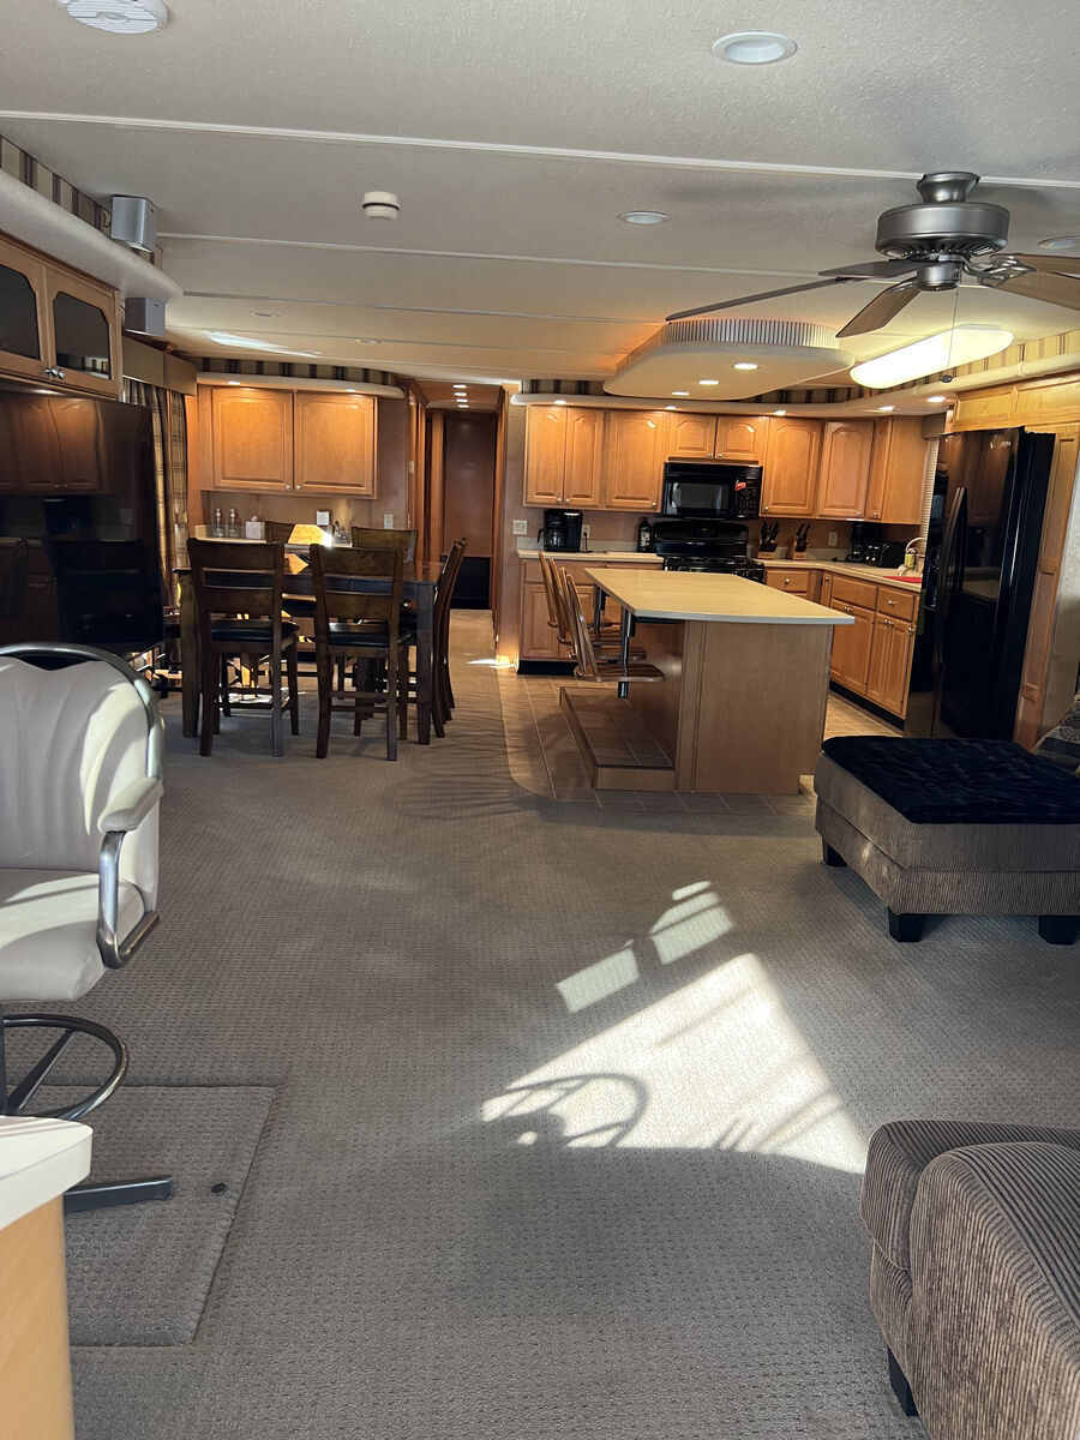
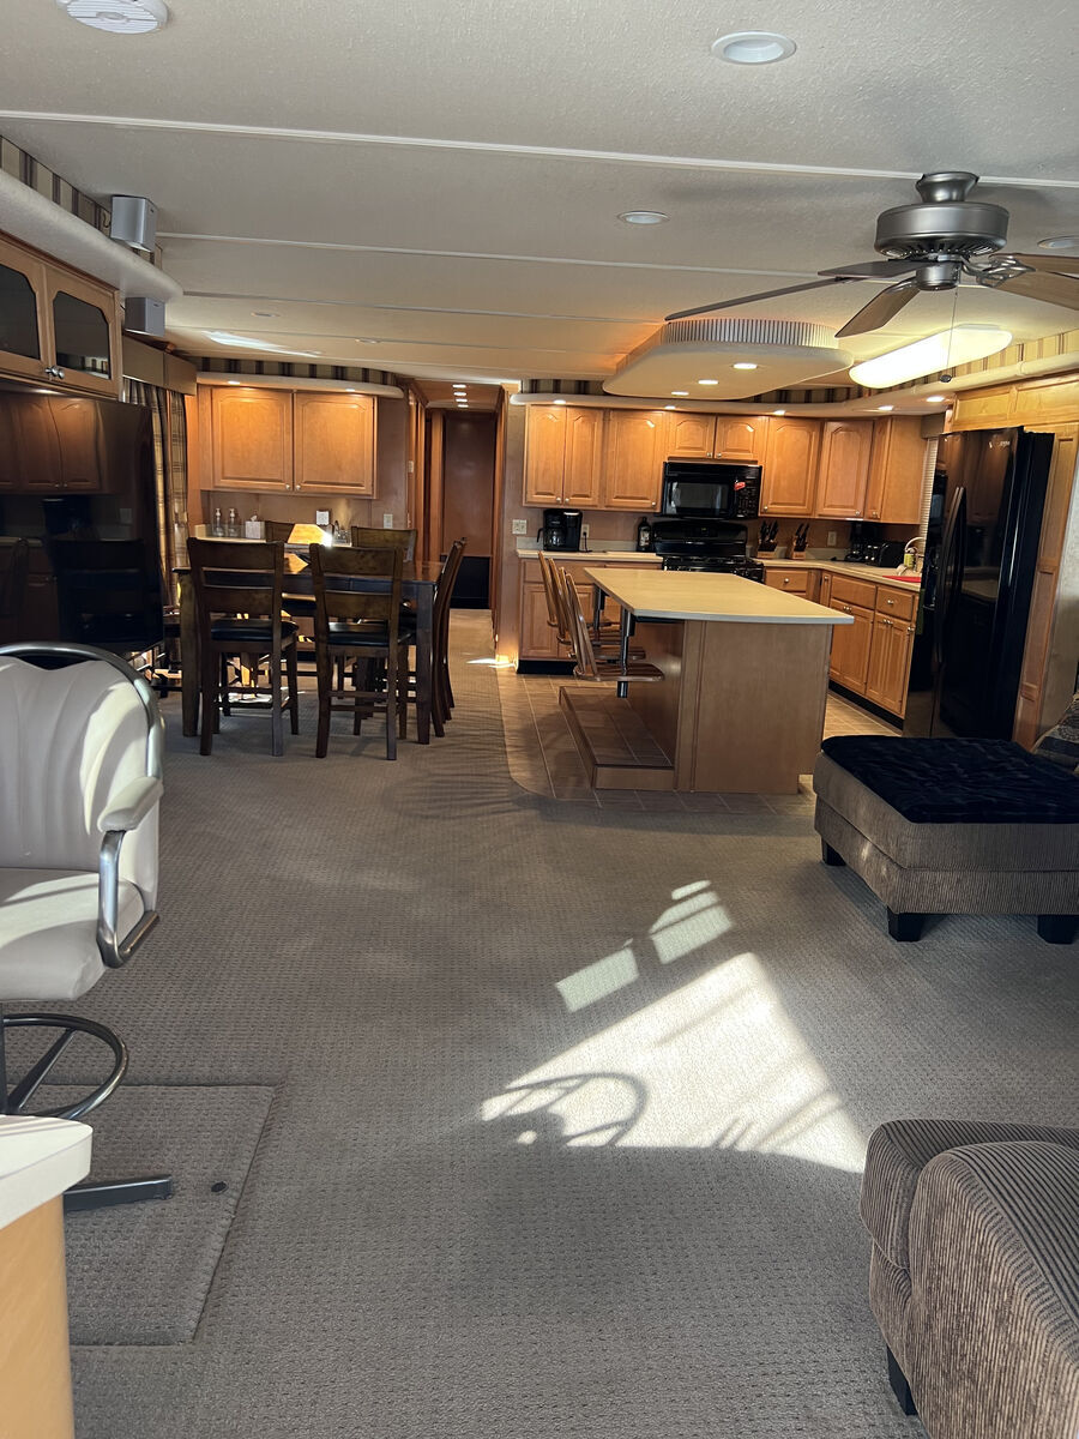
- smoke detector (380, 206)
